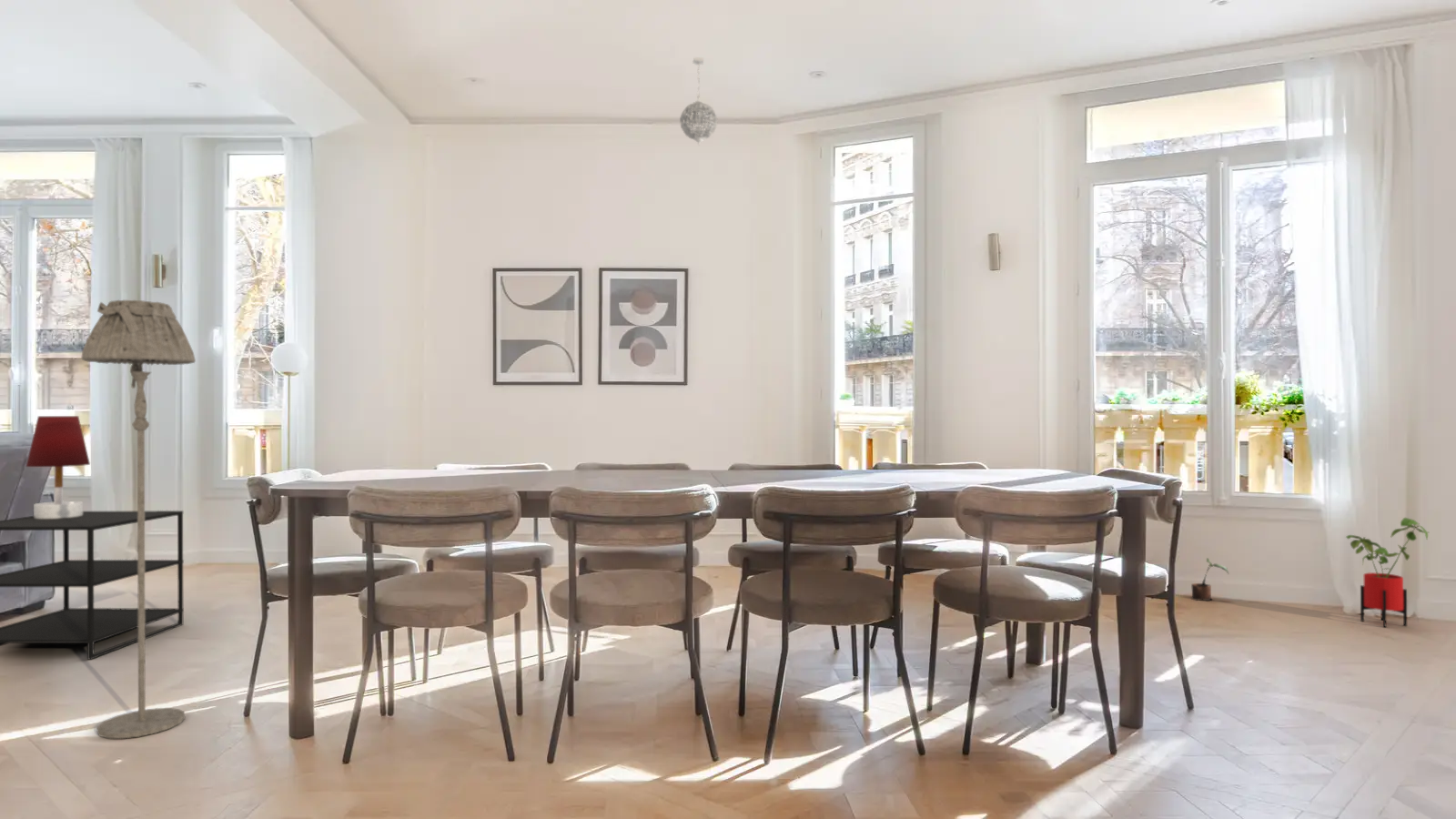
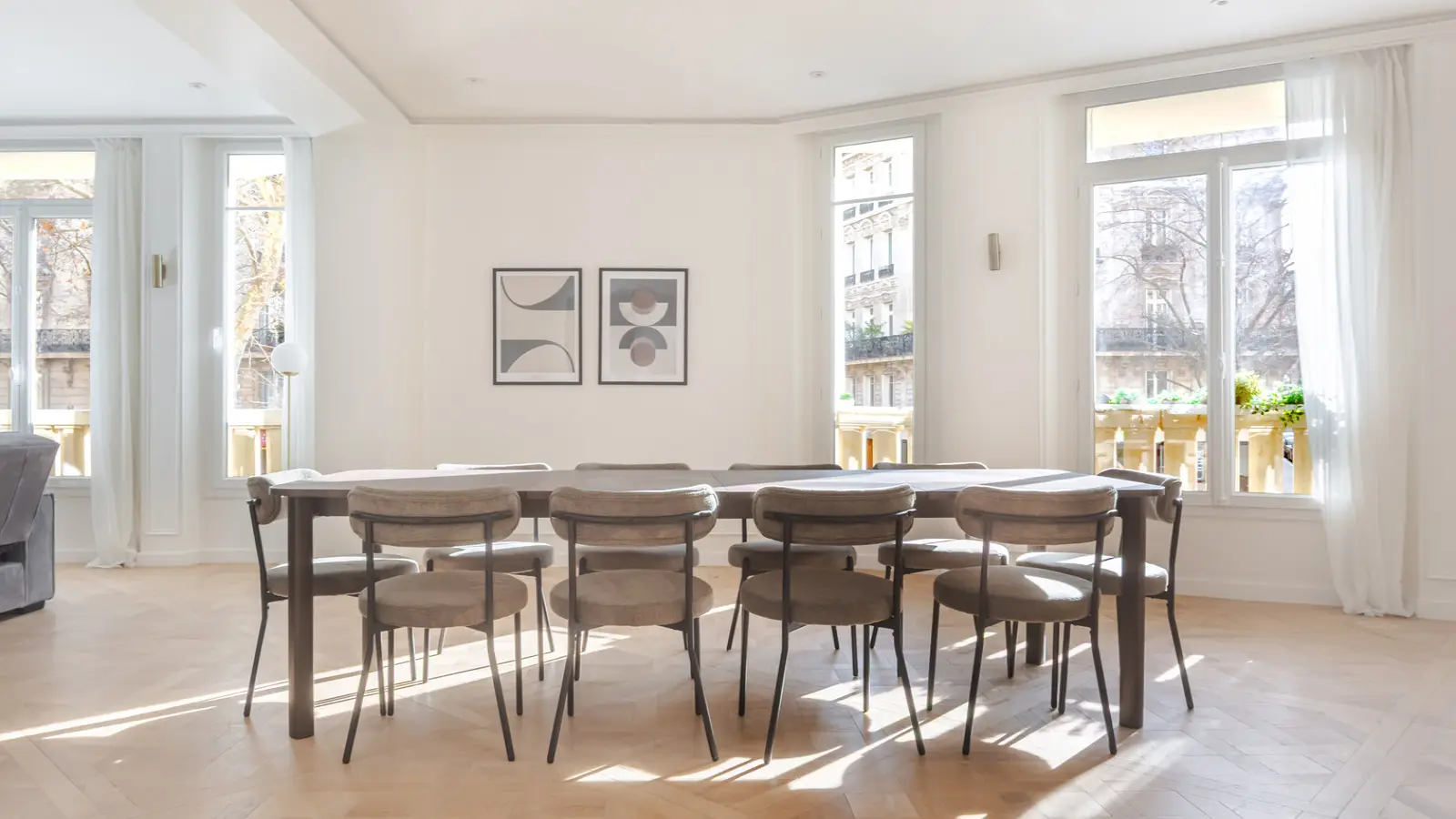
- house plant (1389, 571)
- pendant light (698, 102)
- side table (77, 579)
- potted plant (1205, 578)
- table lamp (58, 465)
- floor lamp (140, 513)
